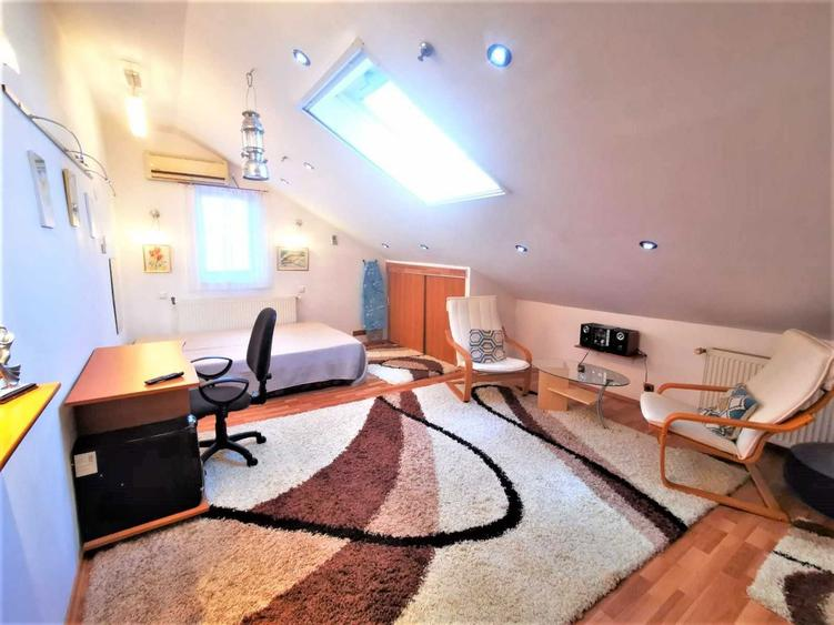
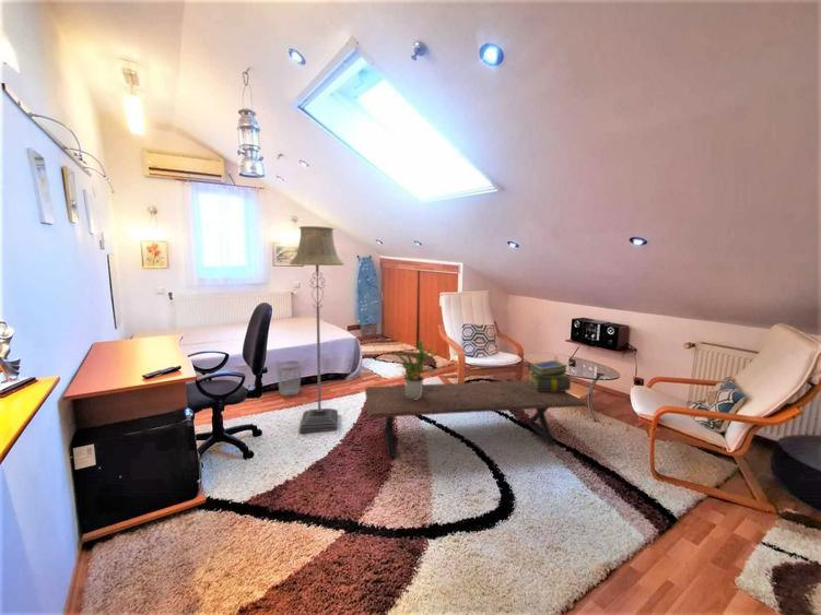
+ coffee table (470, 412)
+ wastebasket (289, 378)
+ stack of books (548, 375)
+ potted plant (417, 369)
+ floor lamp (318, 329)
